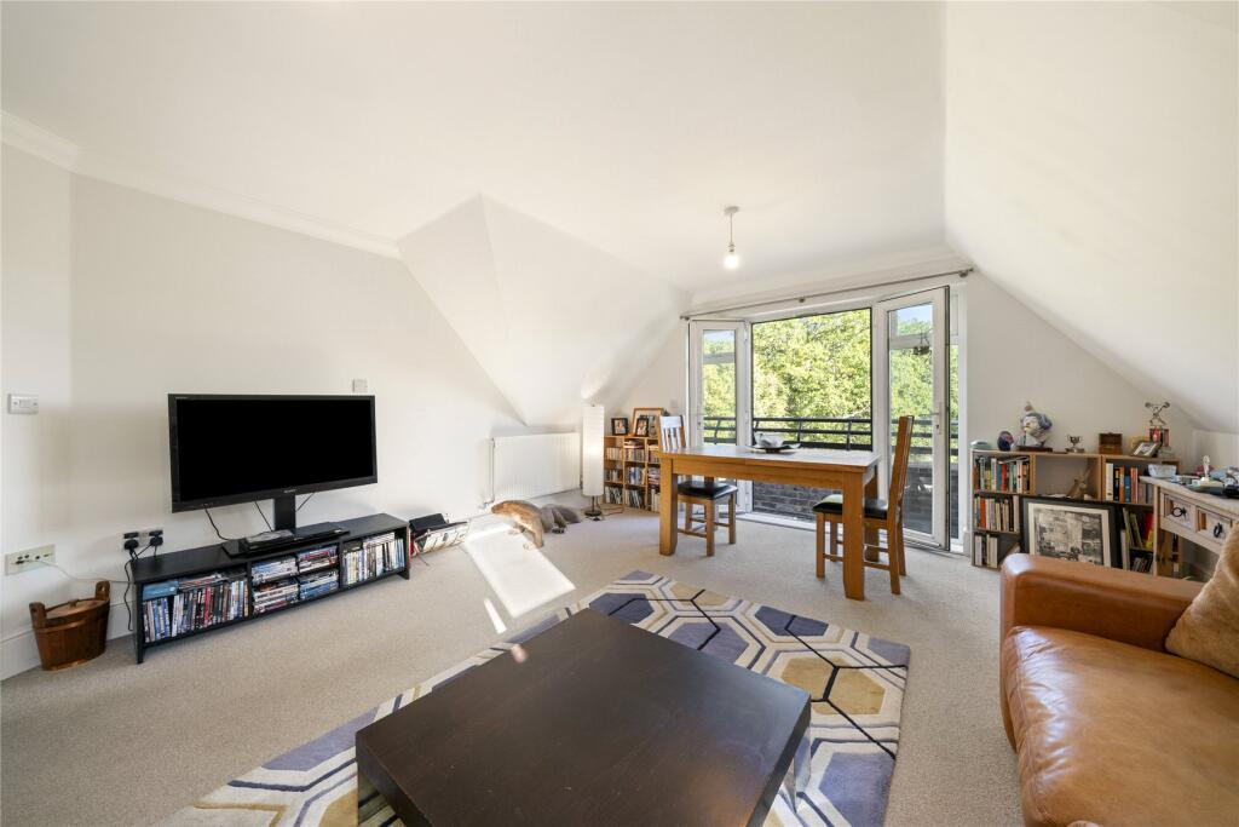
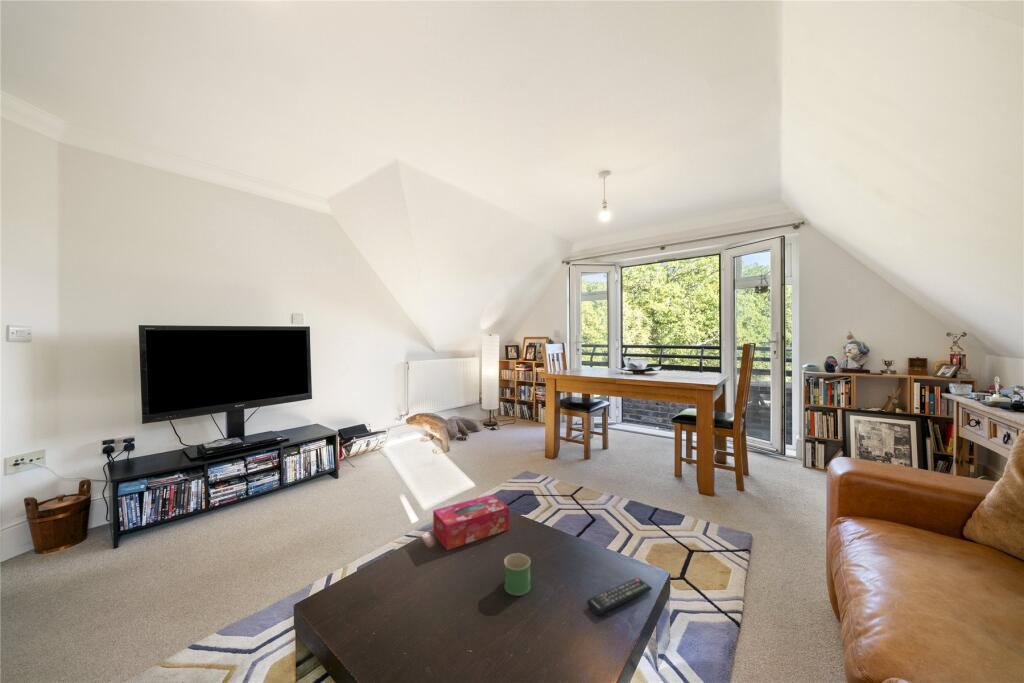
+ remote control (620, 595)
+ mug (517, 570)
+ tissue box (471, 519)
